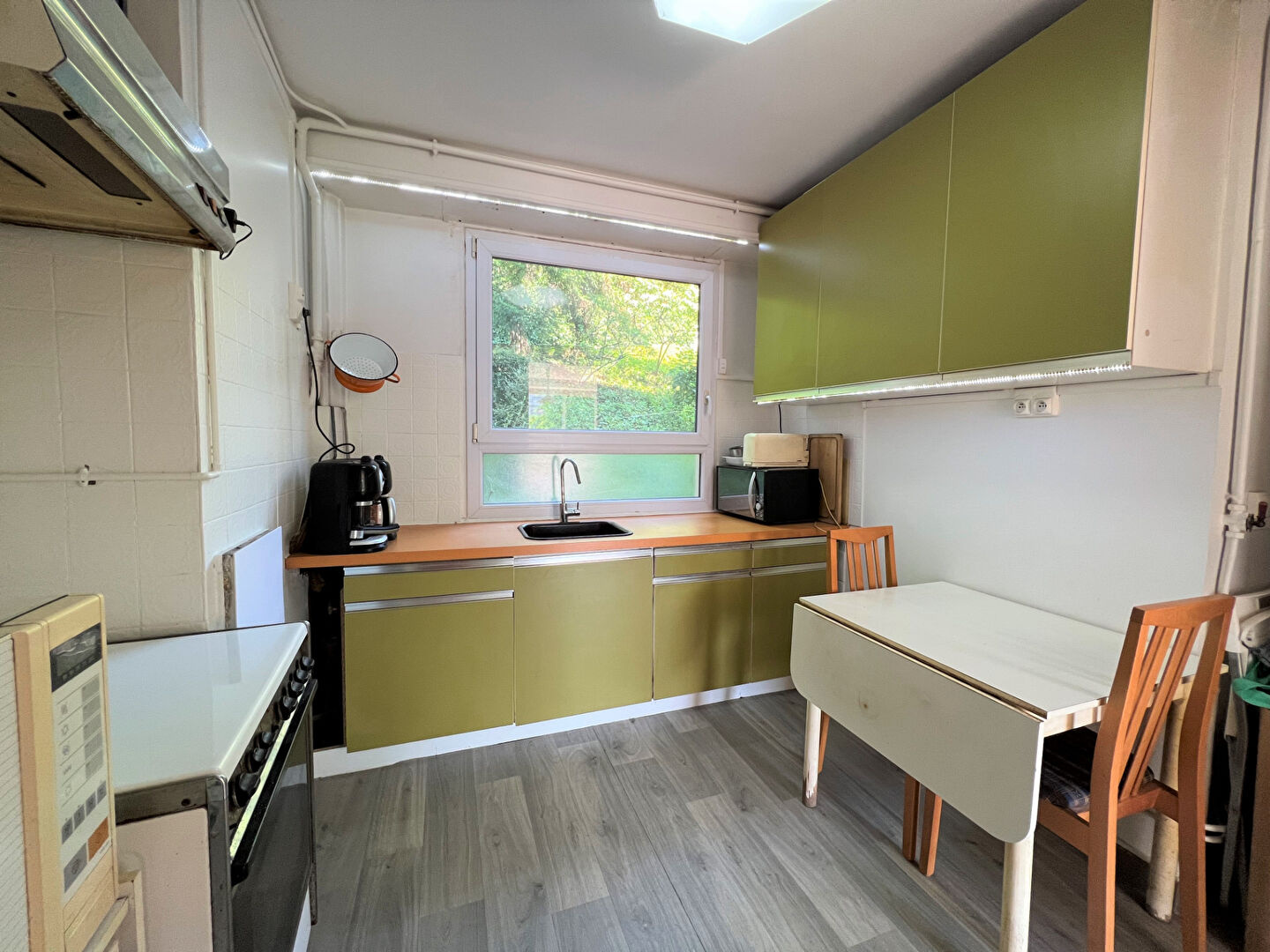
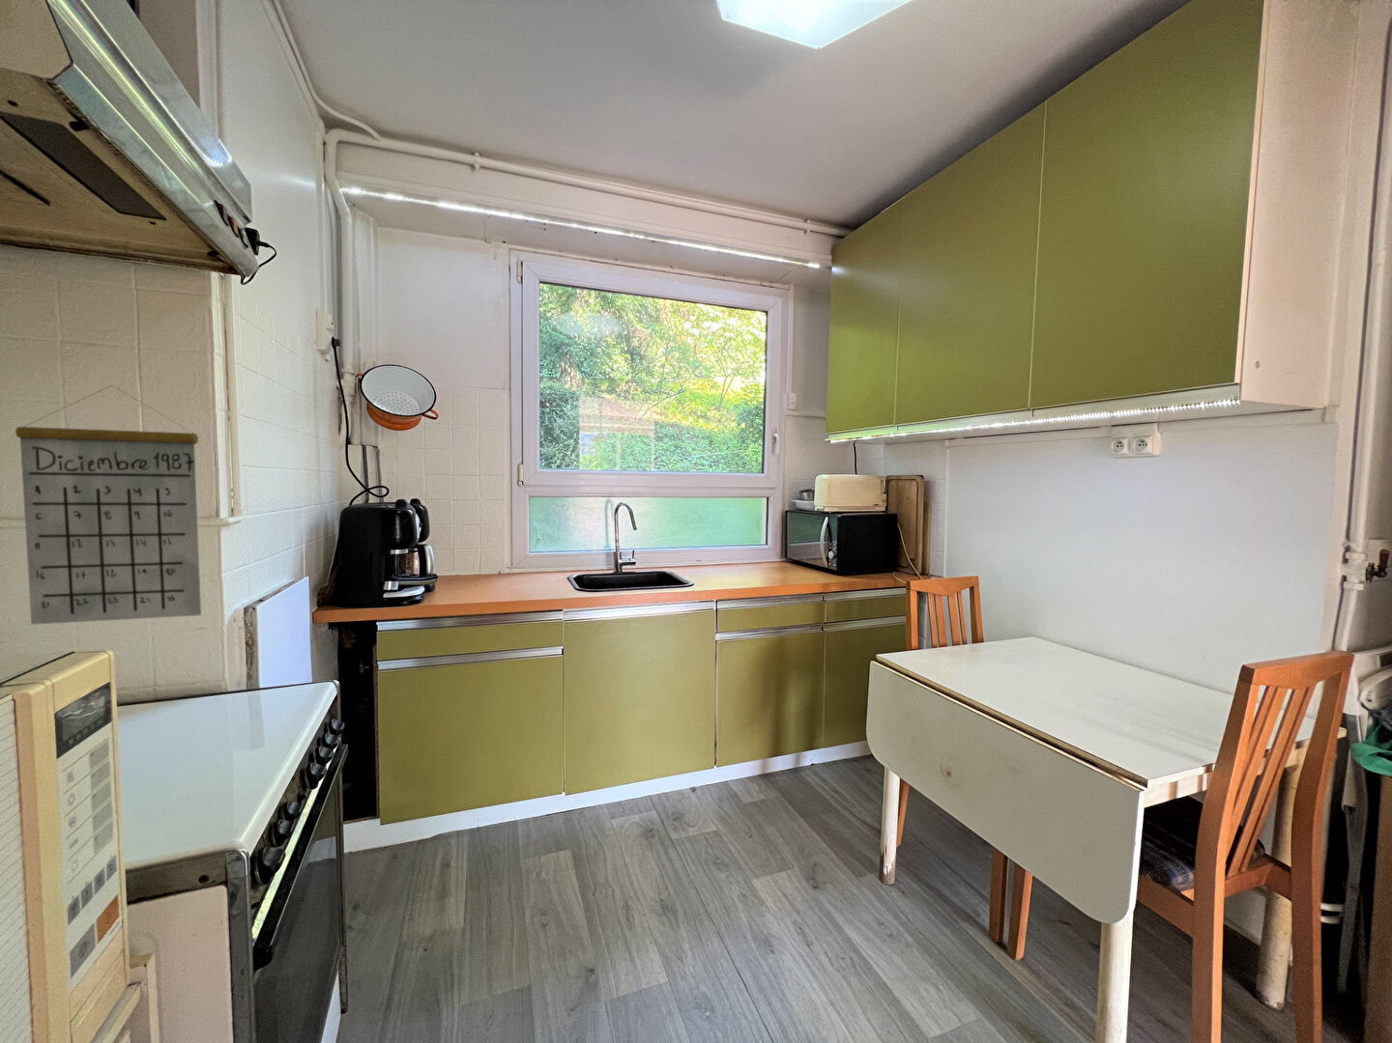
+ calendar (114, 503)
